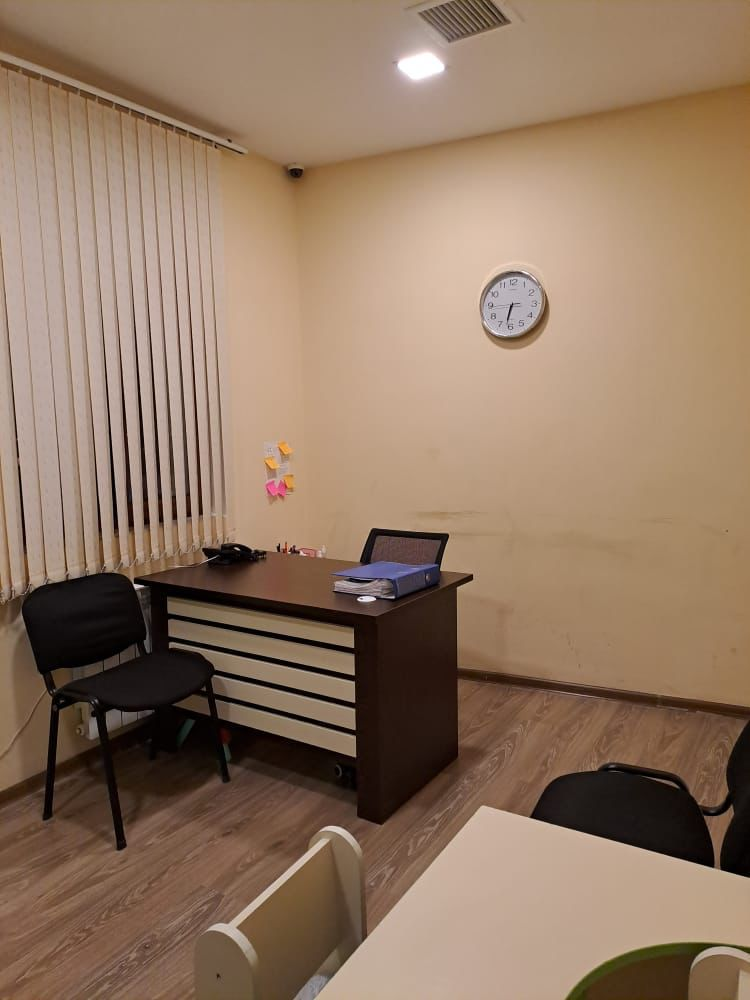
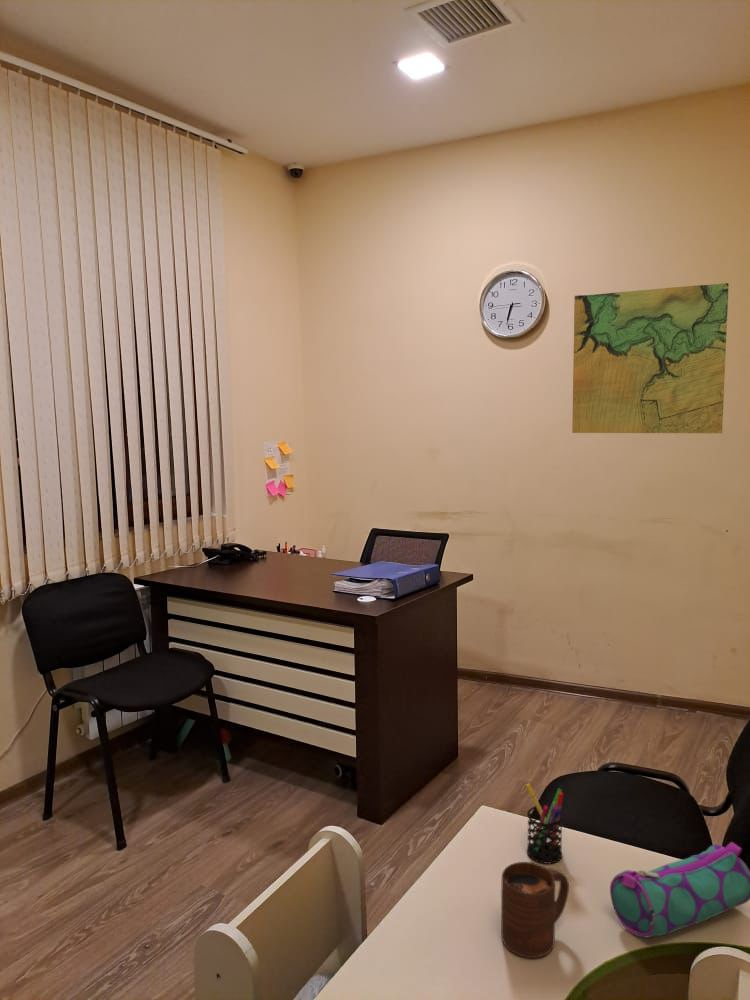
+ pencil case (682, 888)
+ map (646, 362)
+ pen holder (548, 819)
+ cup (532, 905)
